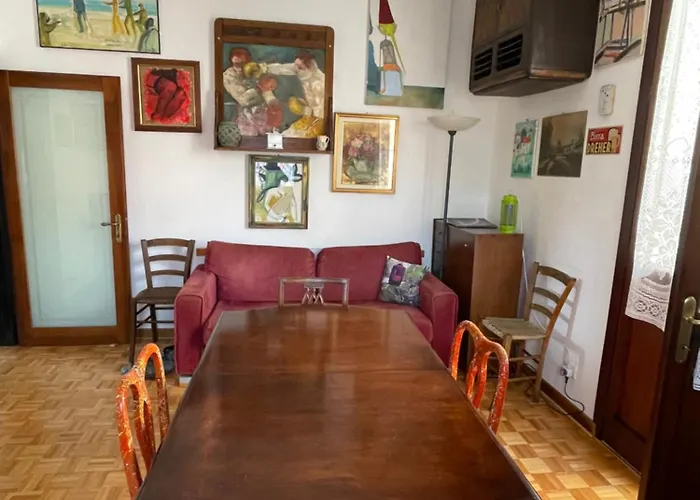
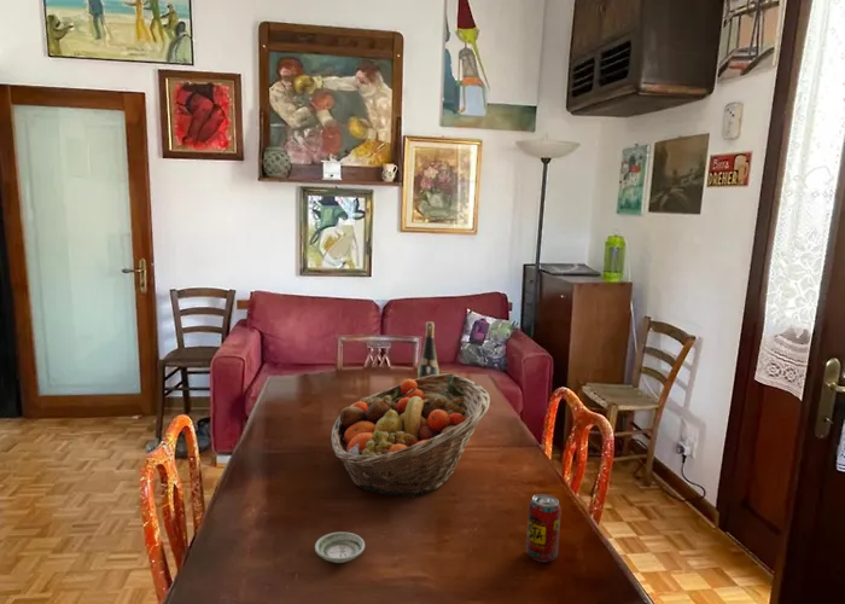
+ wine bottle (427, 368)
+ beverage can (543, 527)
+ fruit basket (408, 428)
+ saucer (339, 550)
